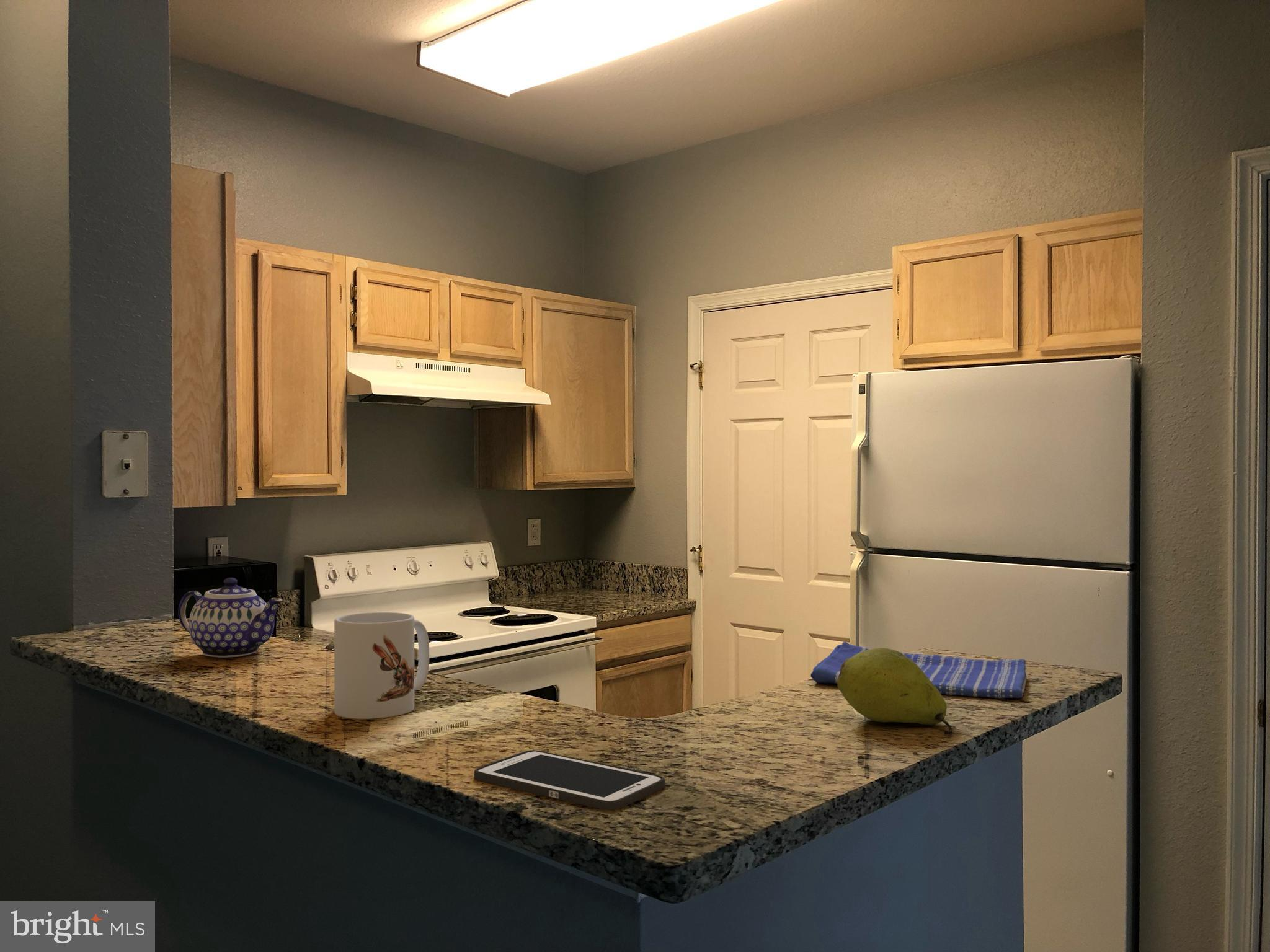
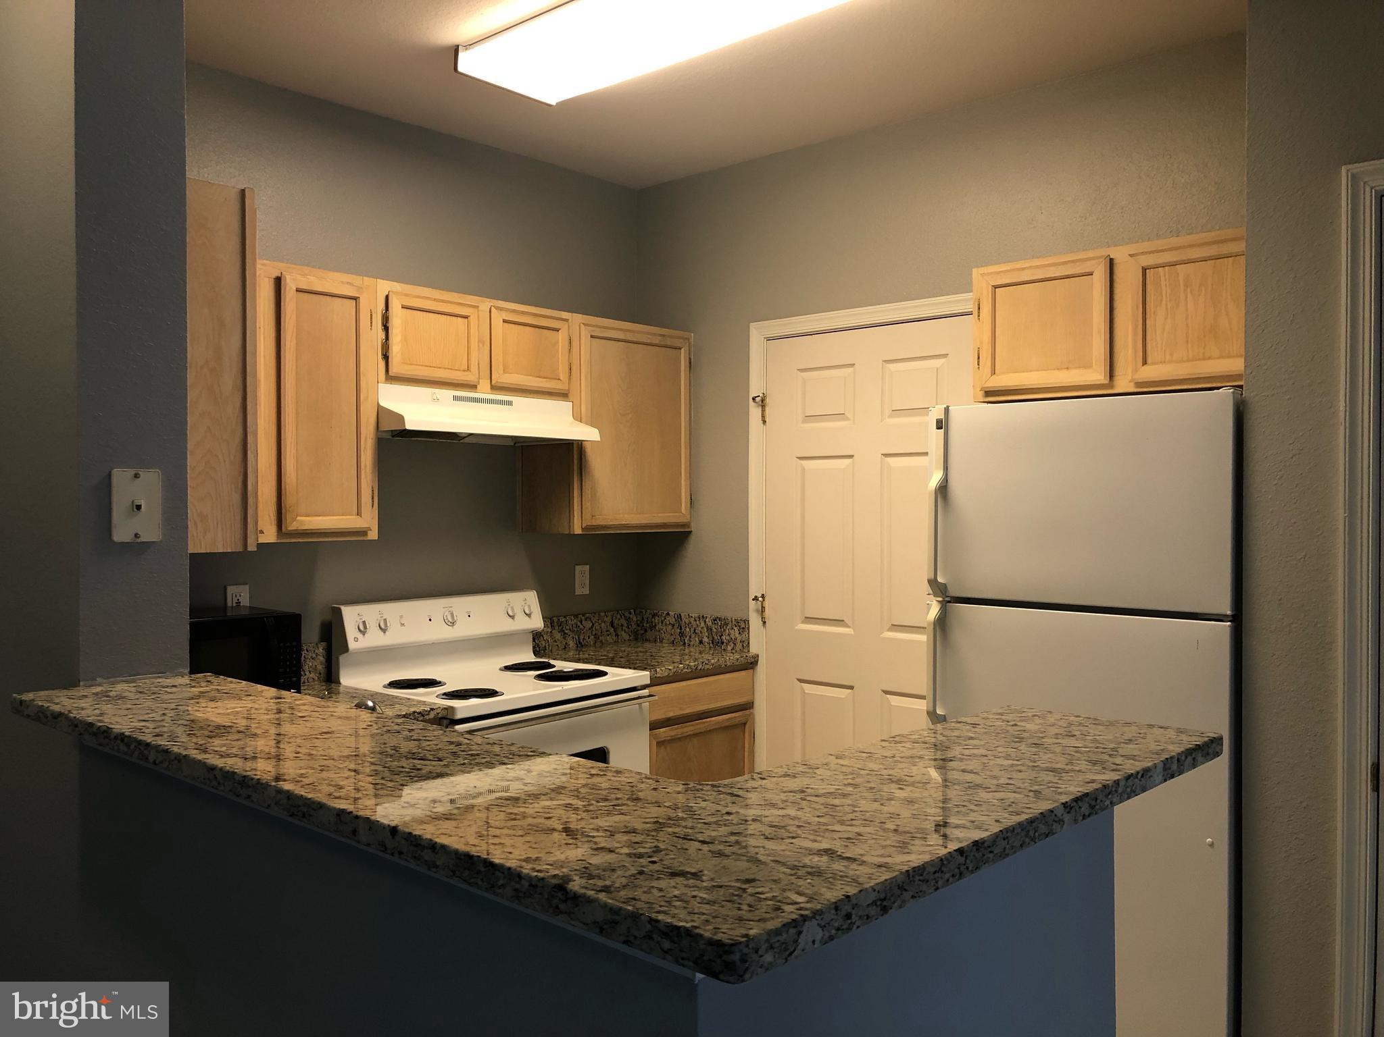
- fruit (898, 687)
- dish towel (921, 669)
- teapot (230, 615)
- mug (387, 661)
- cell phone (568, 779)
